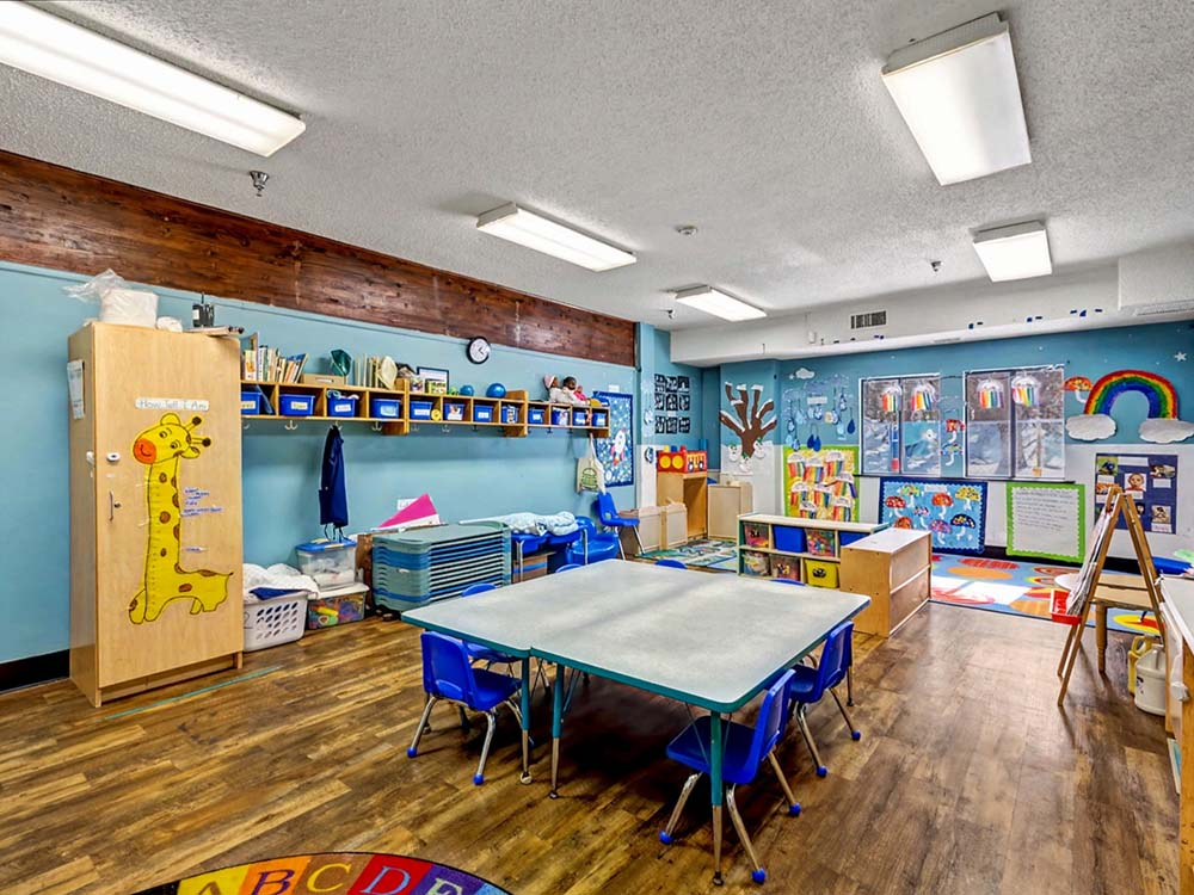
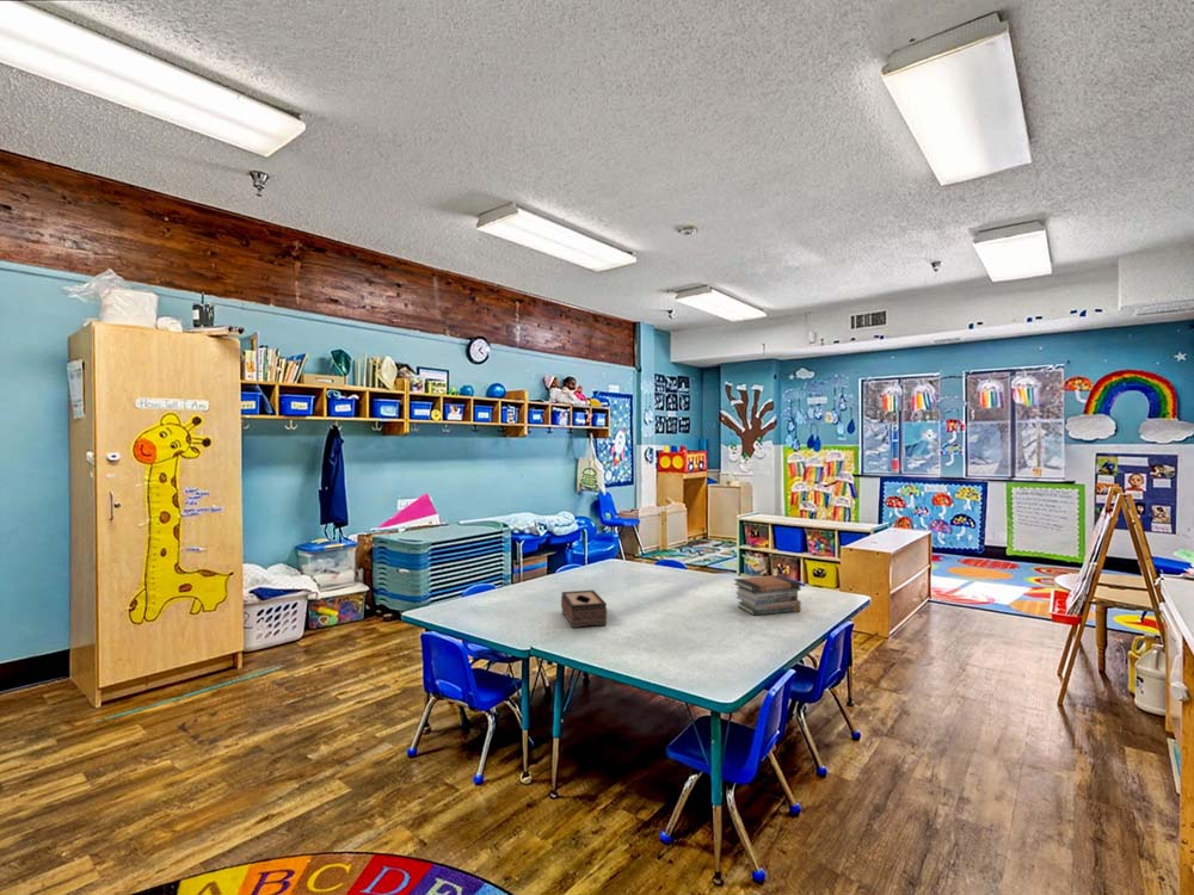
+ book stack (767, 594)
+ tissue box (583, 607)
